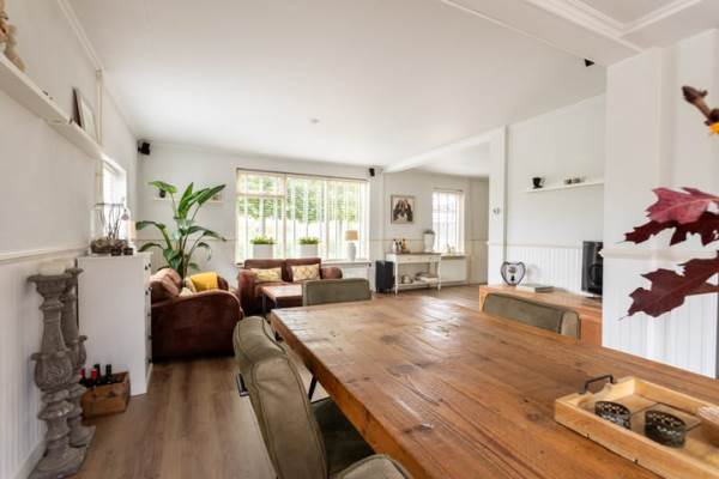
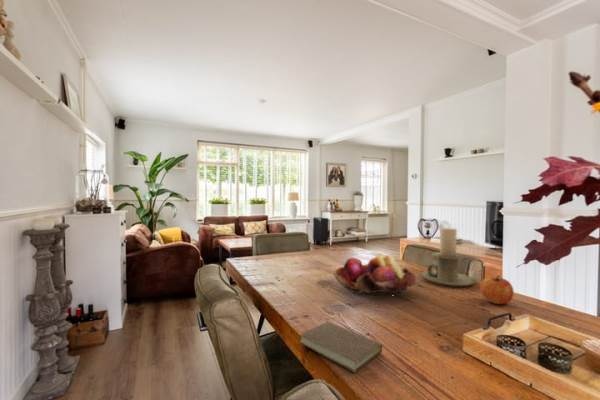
+ book (343, 339)
+ candle holder (447, 254)
+ apple (496, 289)
+ fruit basket (375, 272)
